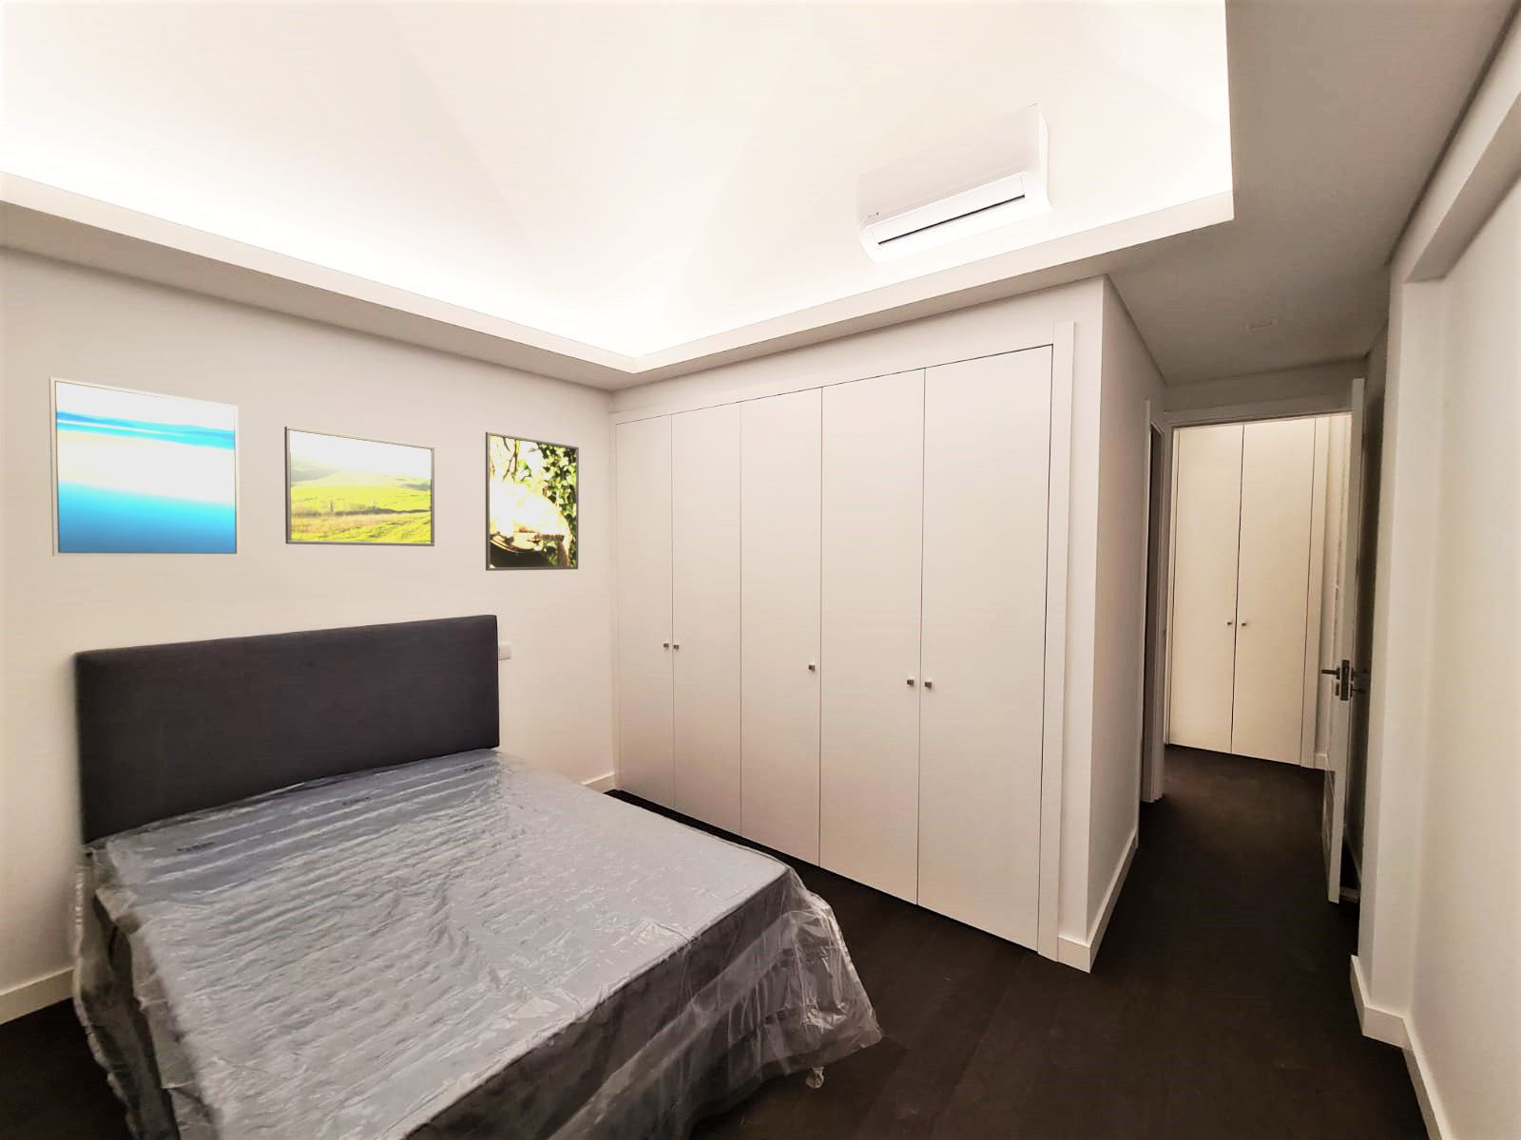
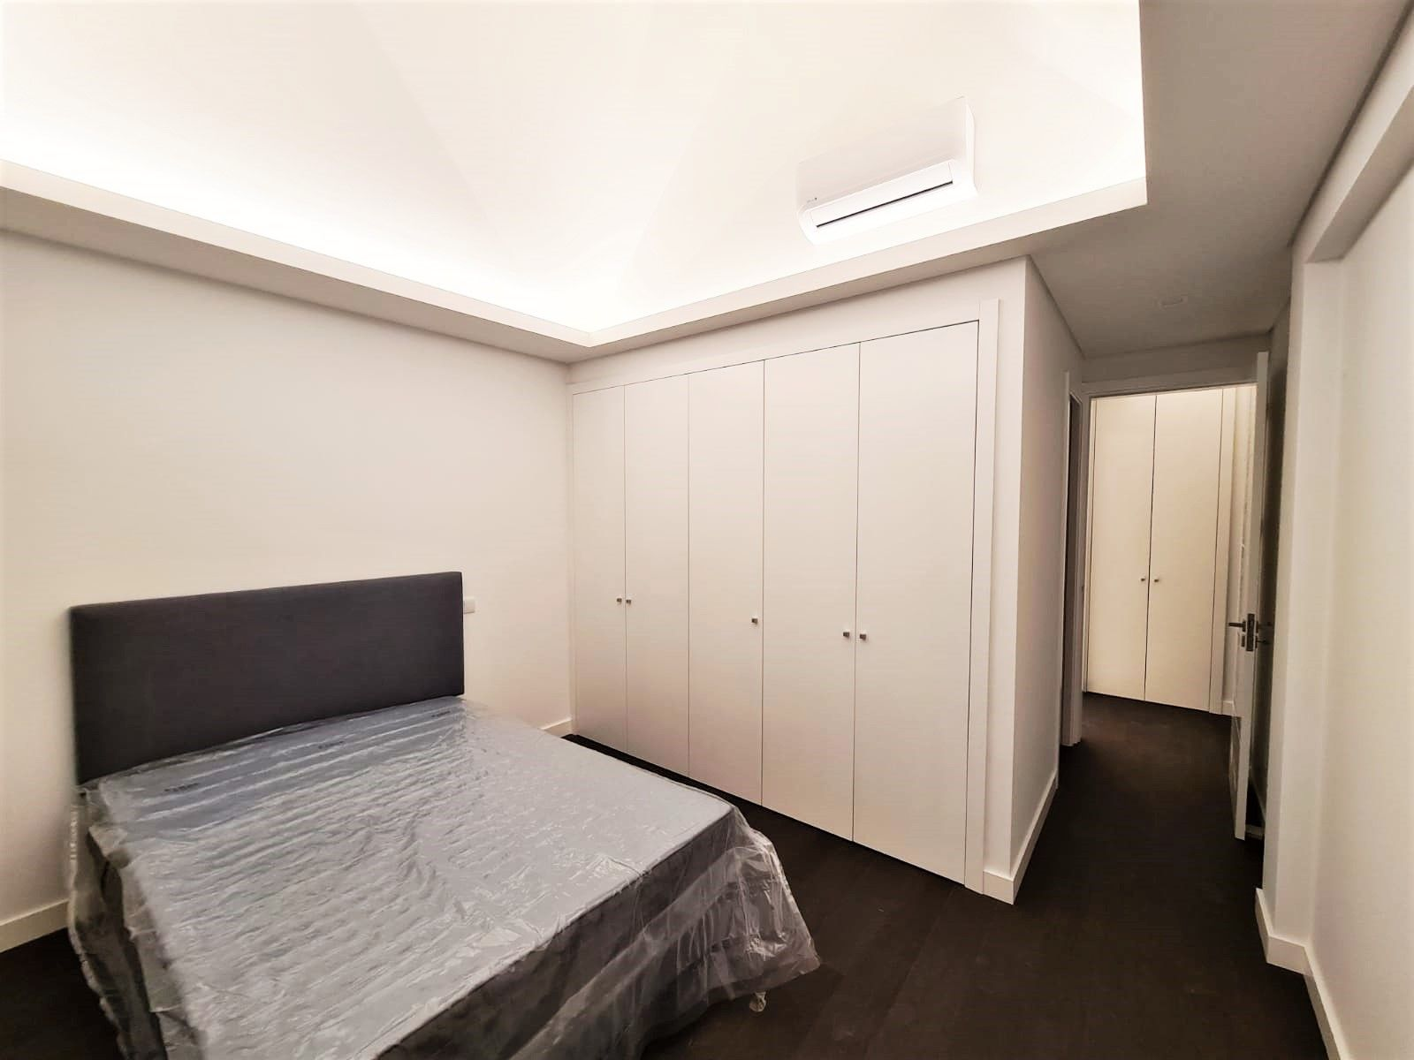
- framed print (365, 491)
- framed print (534, 504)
- wall art (152, 475)
